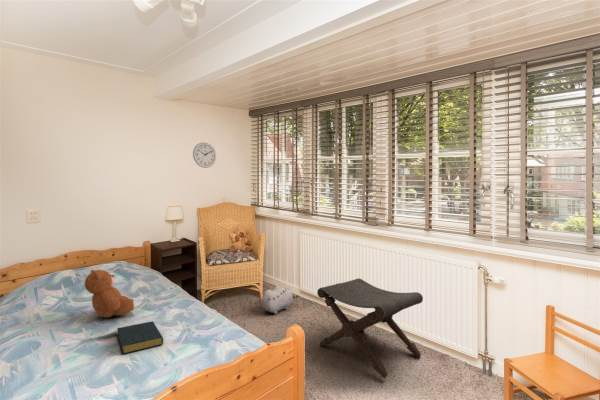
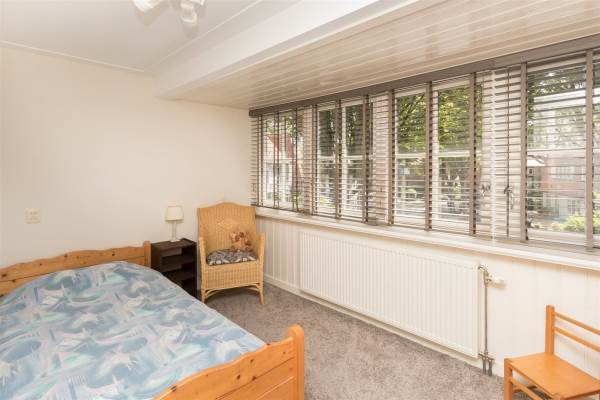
- plush toy (279, 296)
- wall clock (205, 155)
- footstool (368, 320)
- teddy bear (109, 292)
- hardback book (139, 336)
